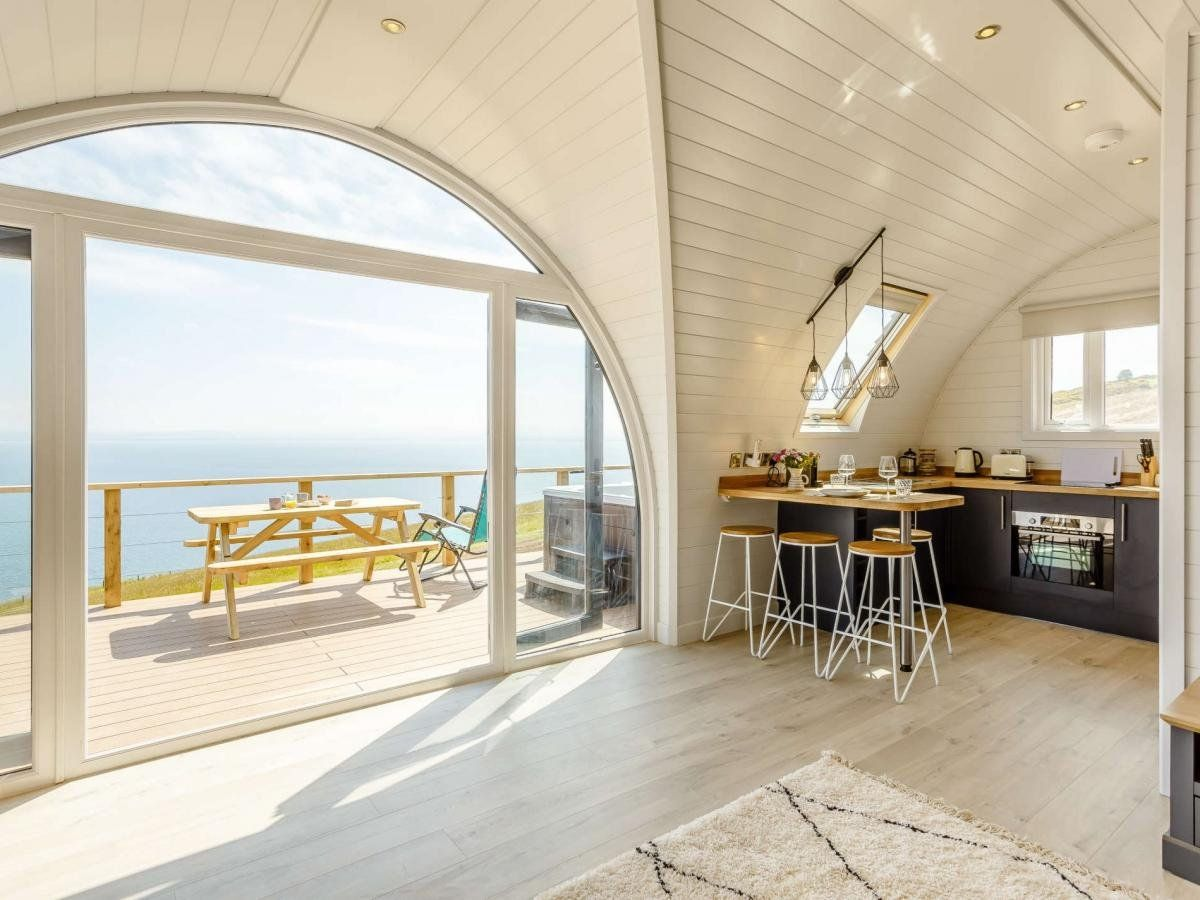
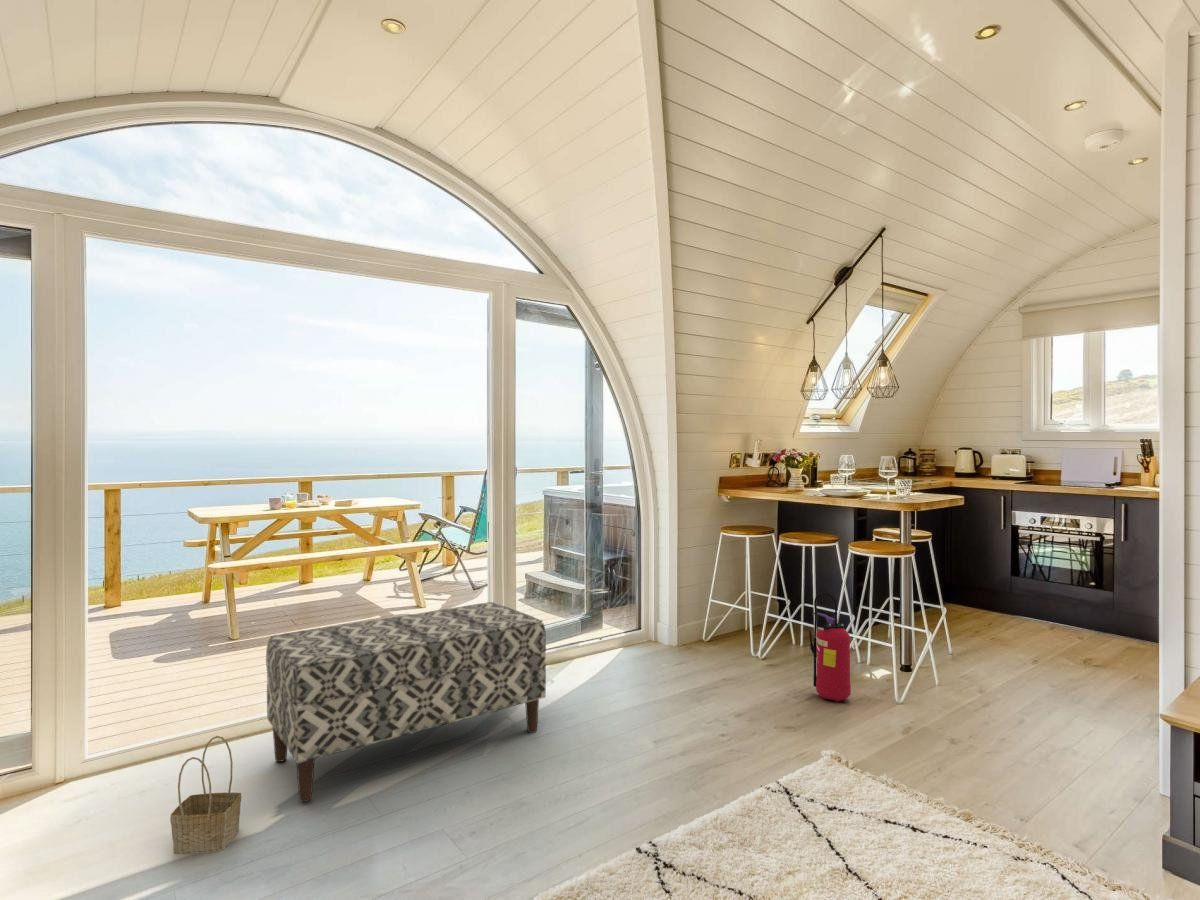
+ bench (412, 686)
+ fire extinguisher (828, 645)
+ basket (206, 794)
